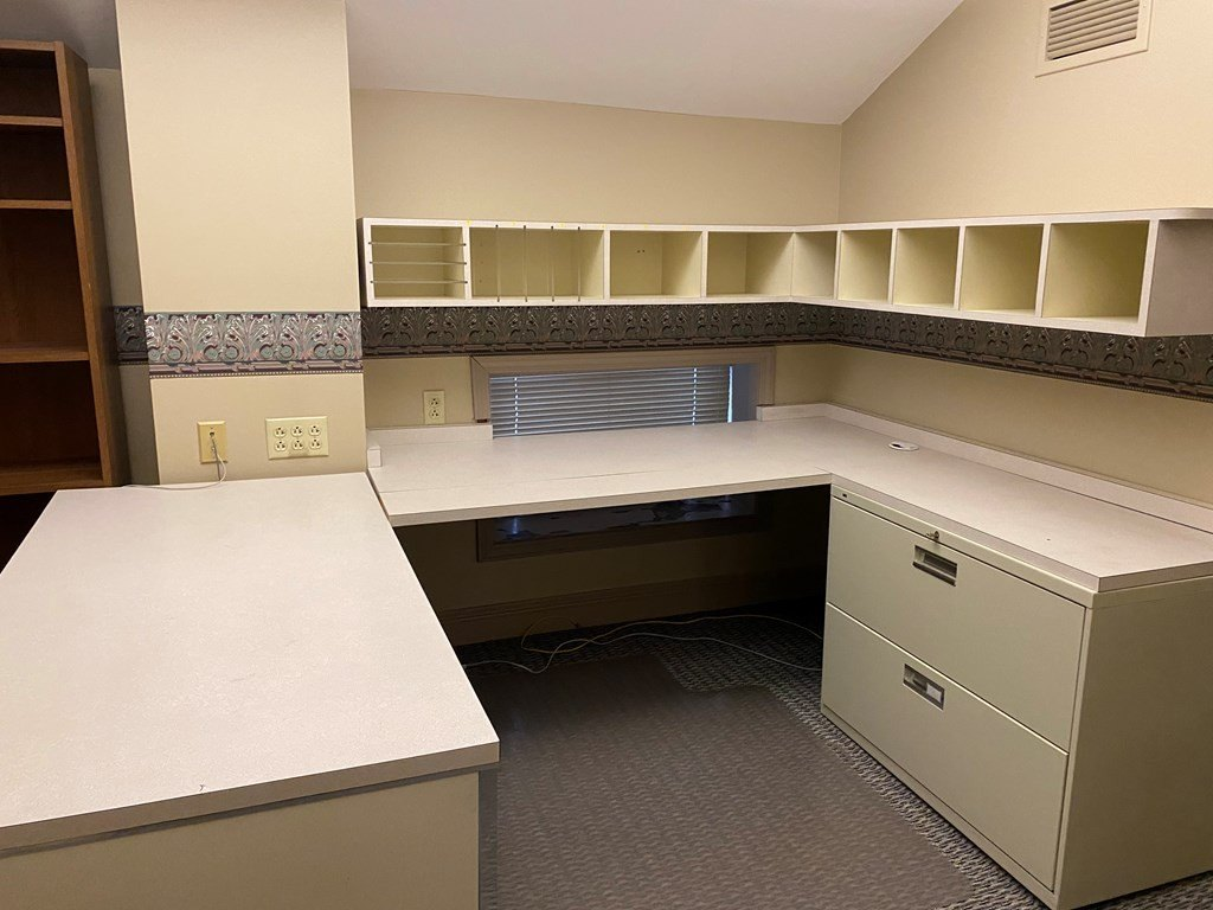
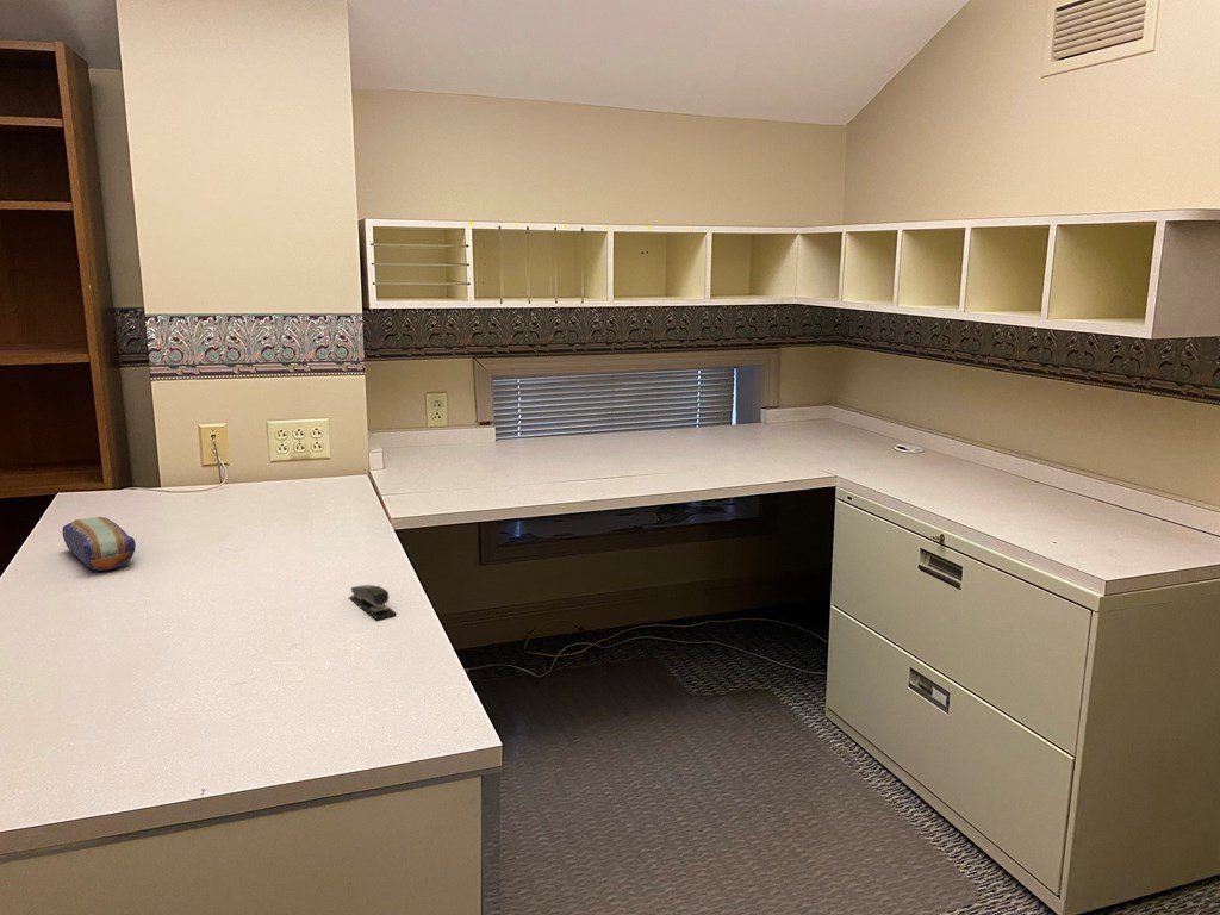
+ stapler (371, 596)
+ pencil case (98, 541)
